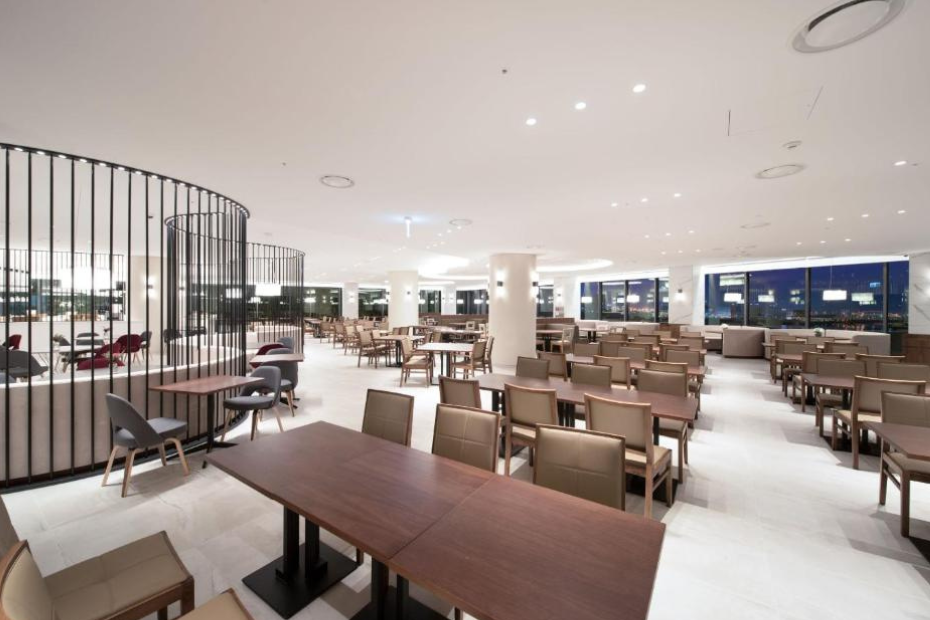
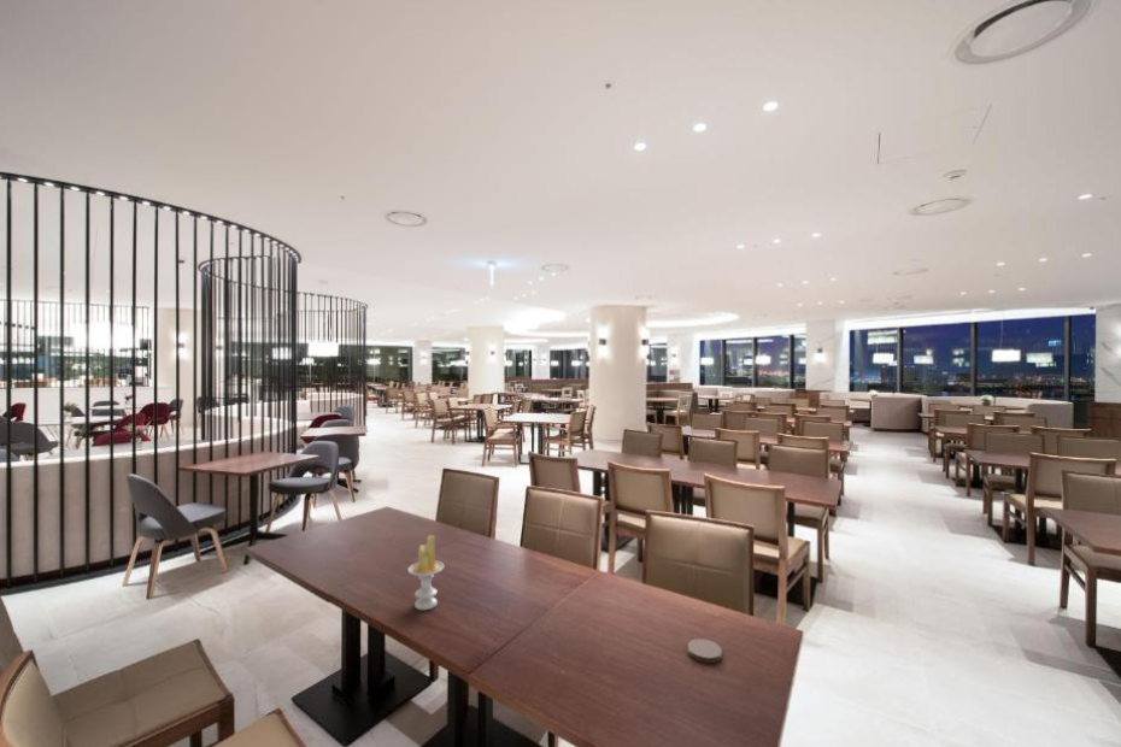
+ coaster (704, 649)
+ candle (425, 570)
